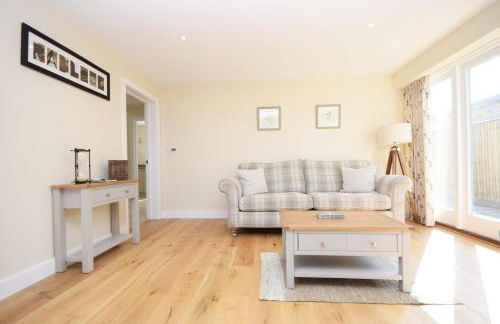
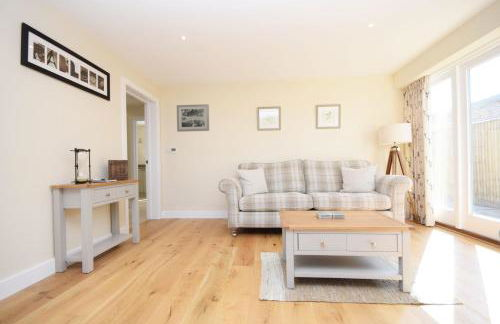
+ wall art (192, 118)
